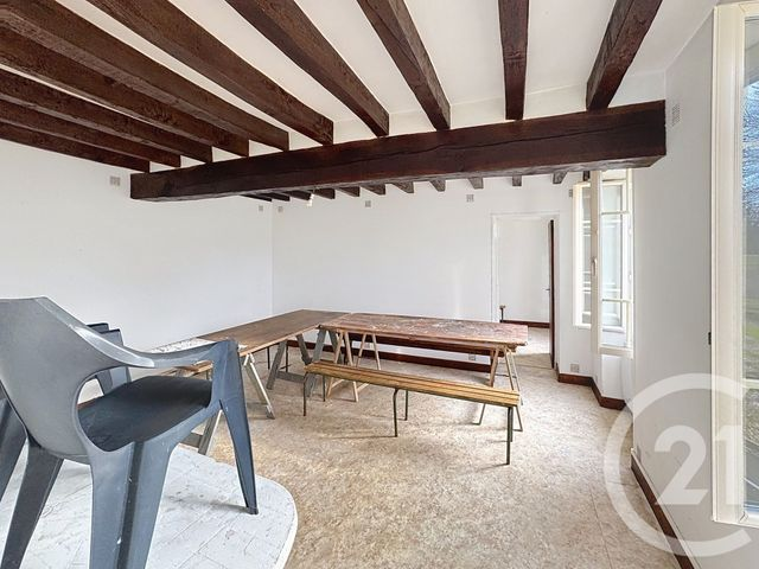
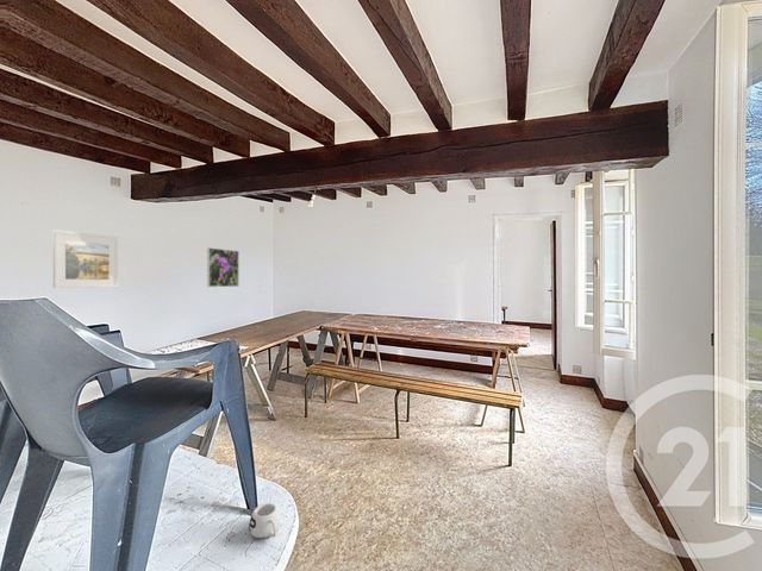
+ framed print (223, 268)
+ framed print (87, 261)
+ mug (267, 521)
